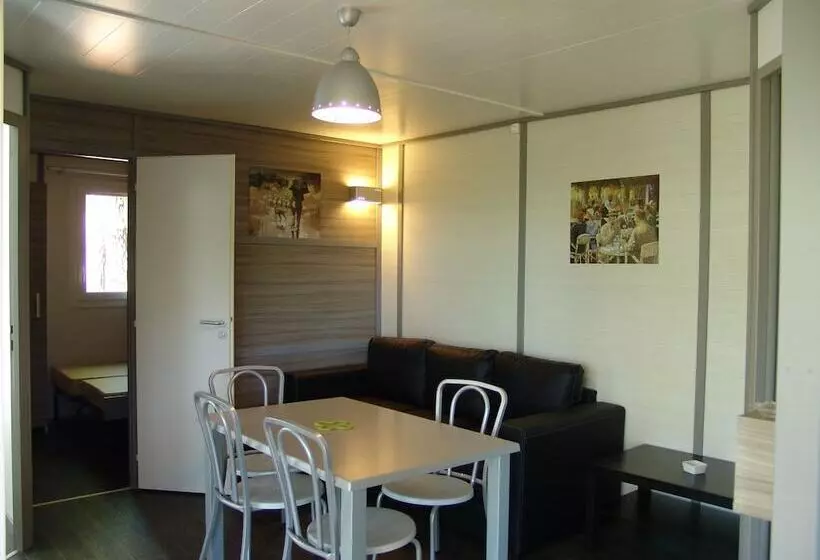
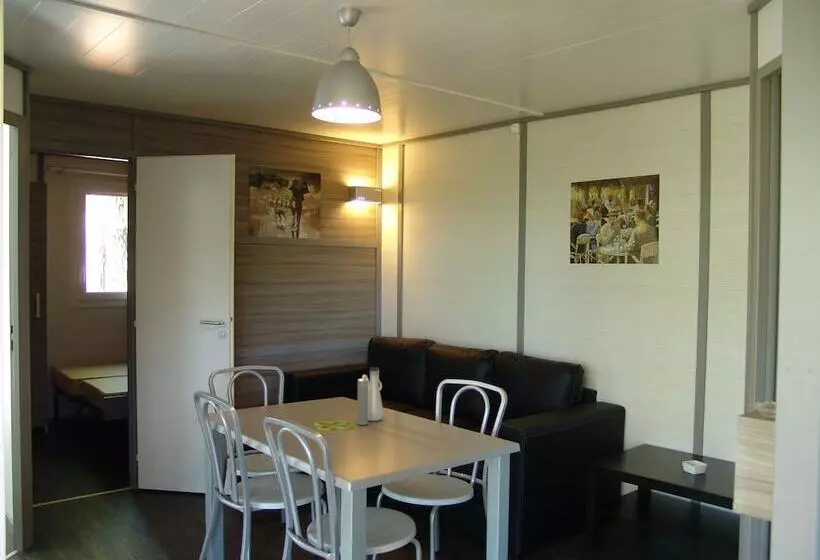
+ water bottle (370, 394)
